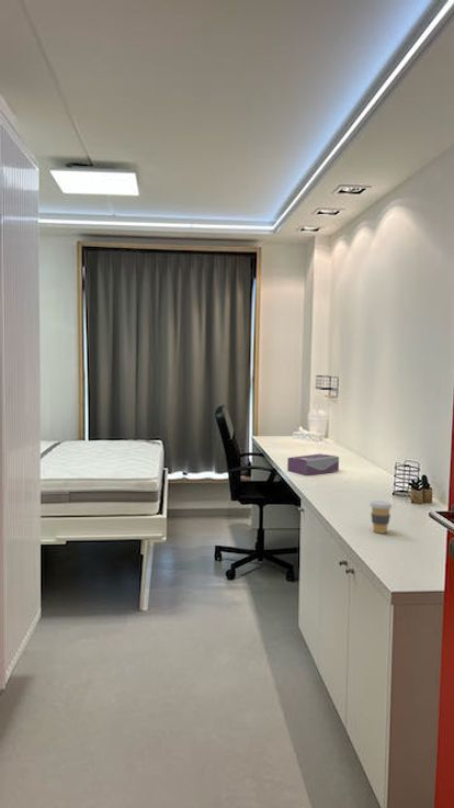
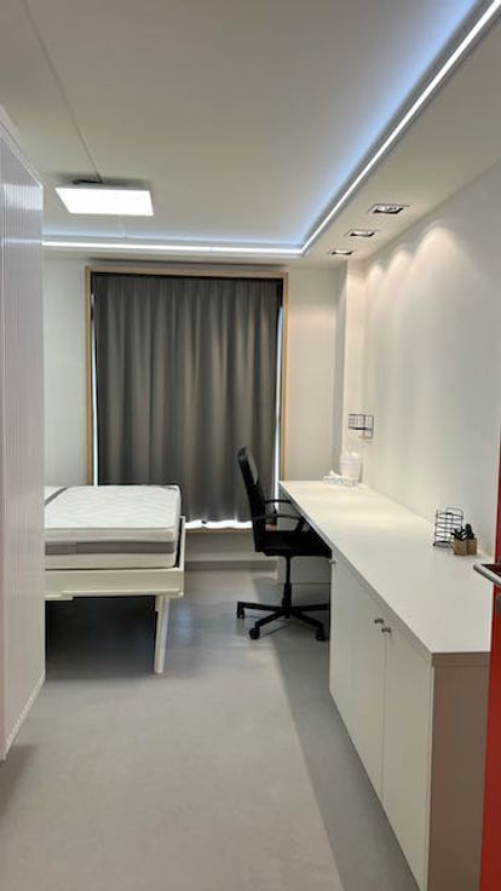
- tissue box (313, 463)
- coffee cup (379, 517)
